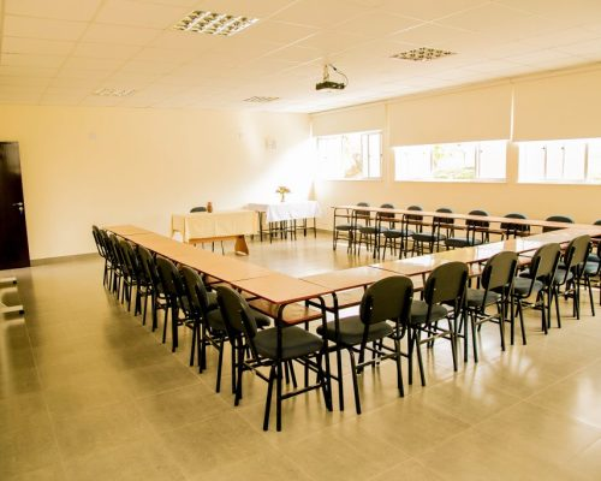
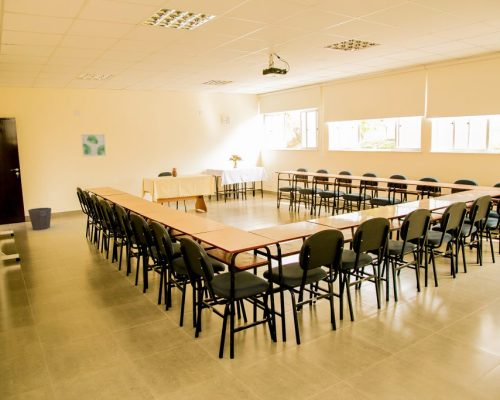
+ wall art (93, 145)
+ waste bin (40, 218)
